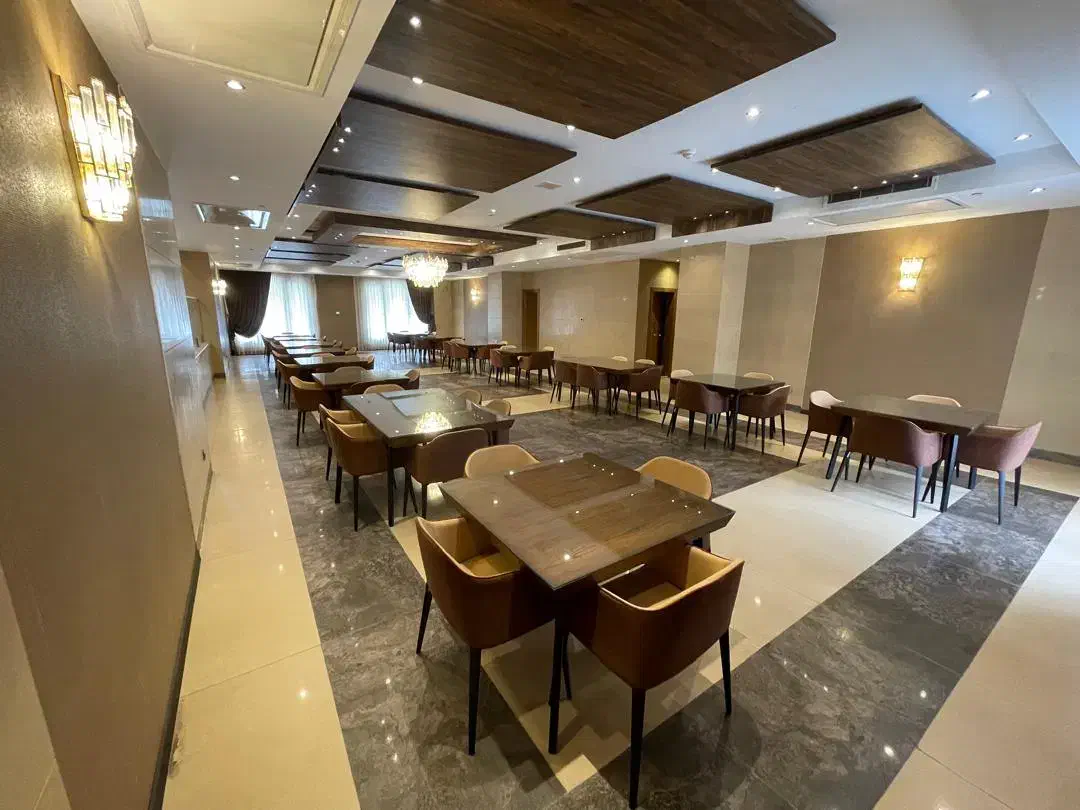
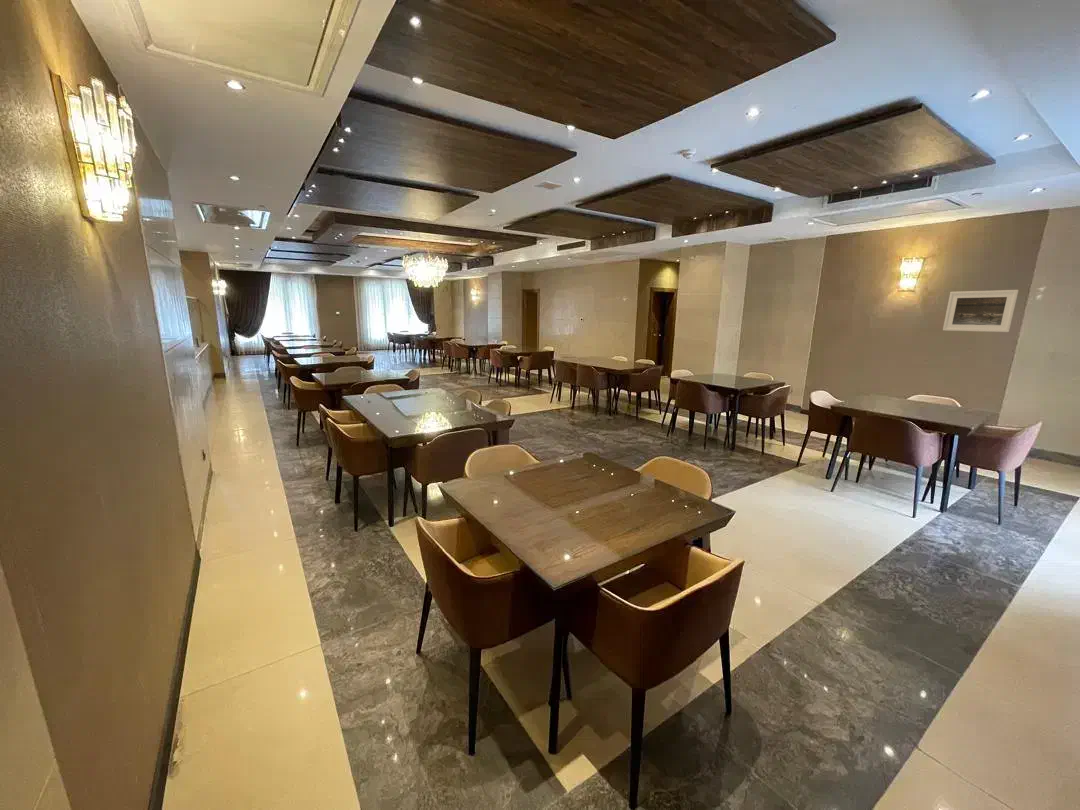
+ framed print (978, 311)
